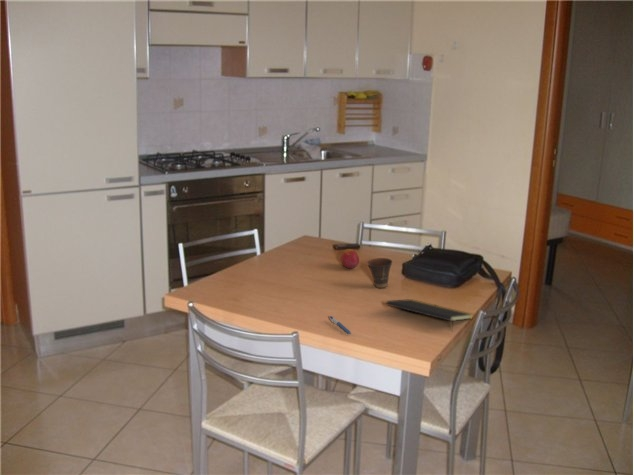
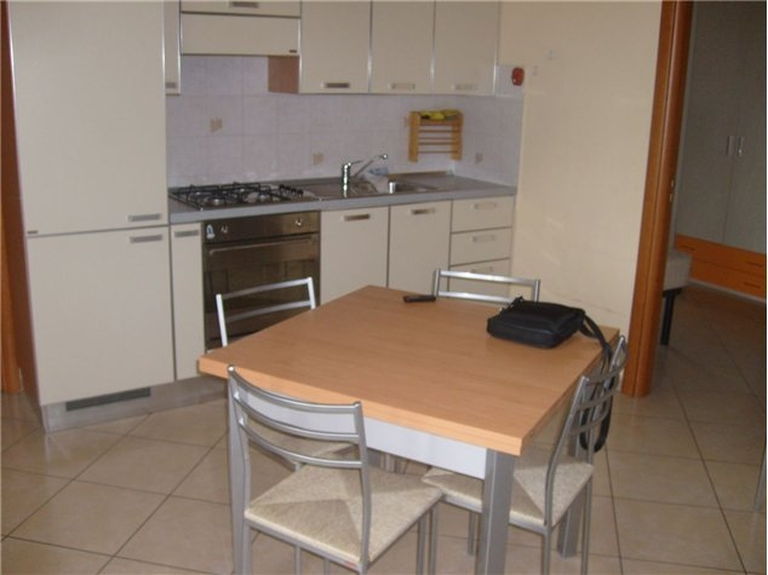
- fruit (348, 258)
- notepad (429, 309)
- pen (339, 325)
- cup (379, 273)
